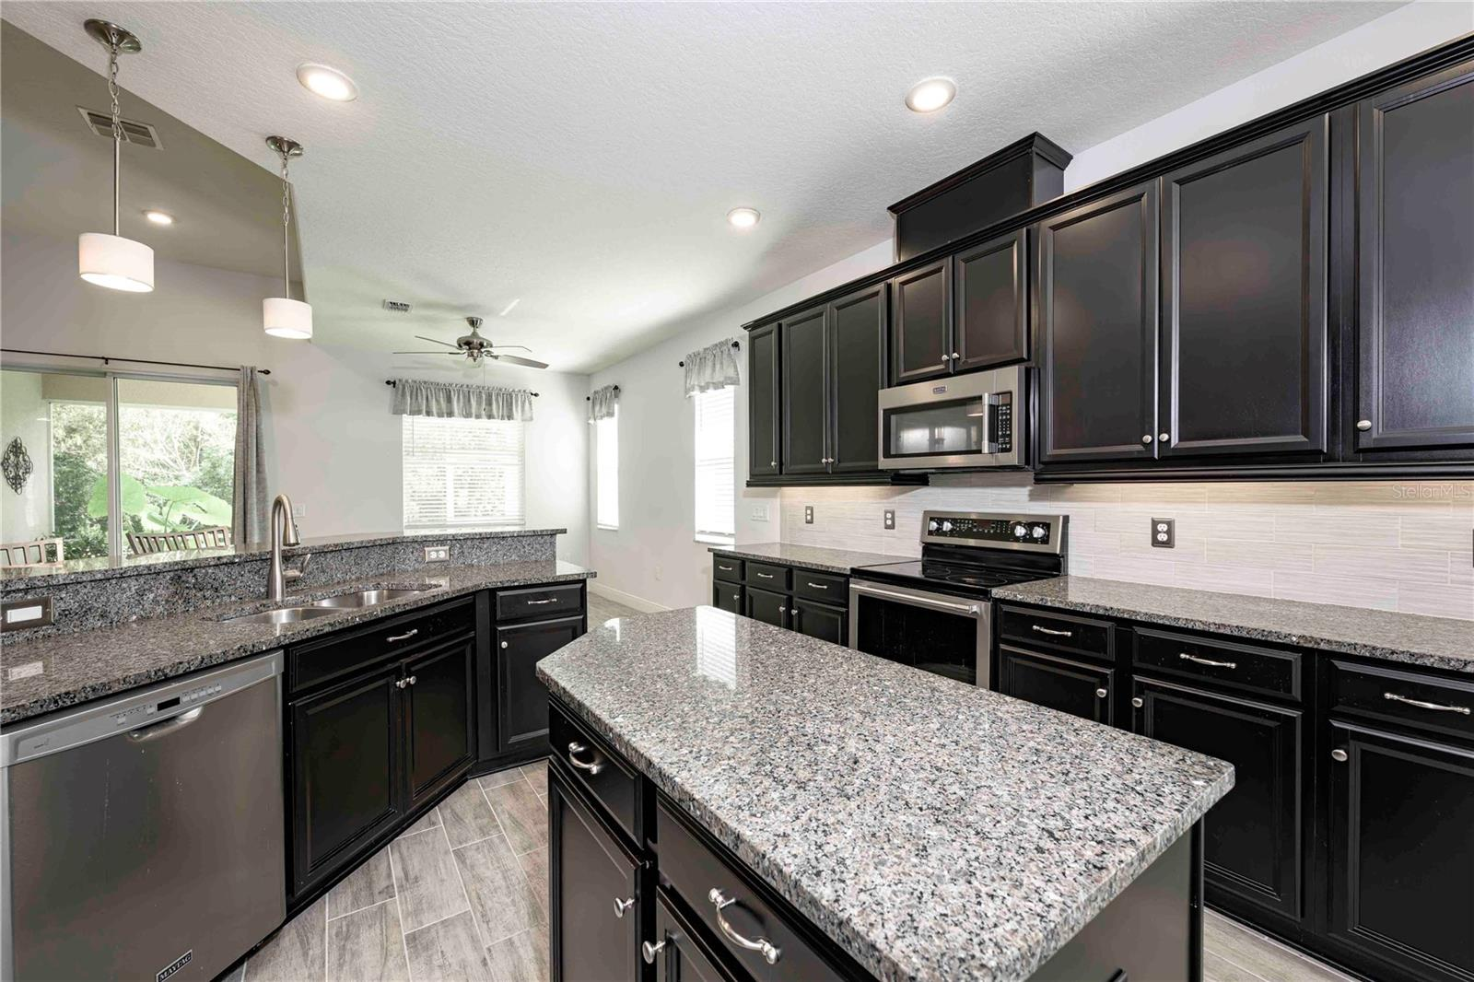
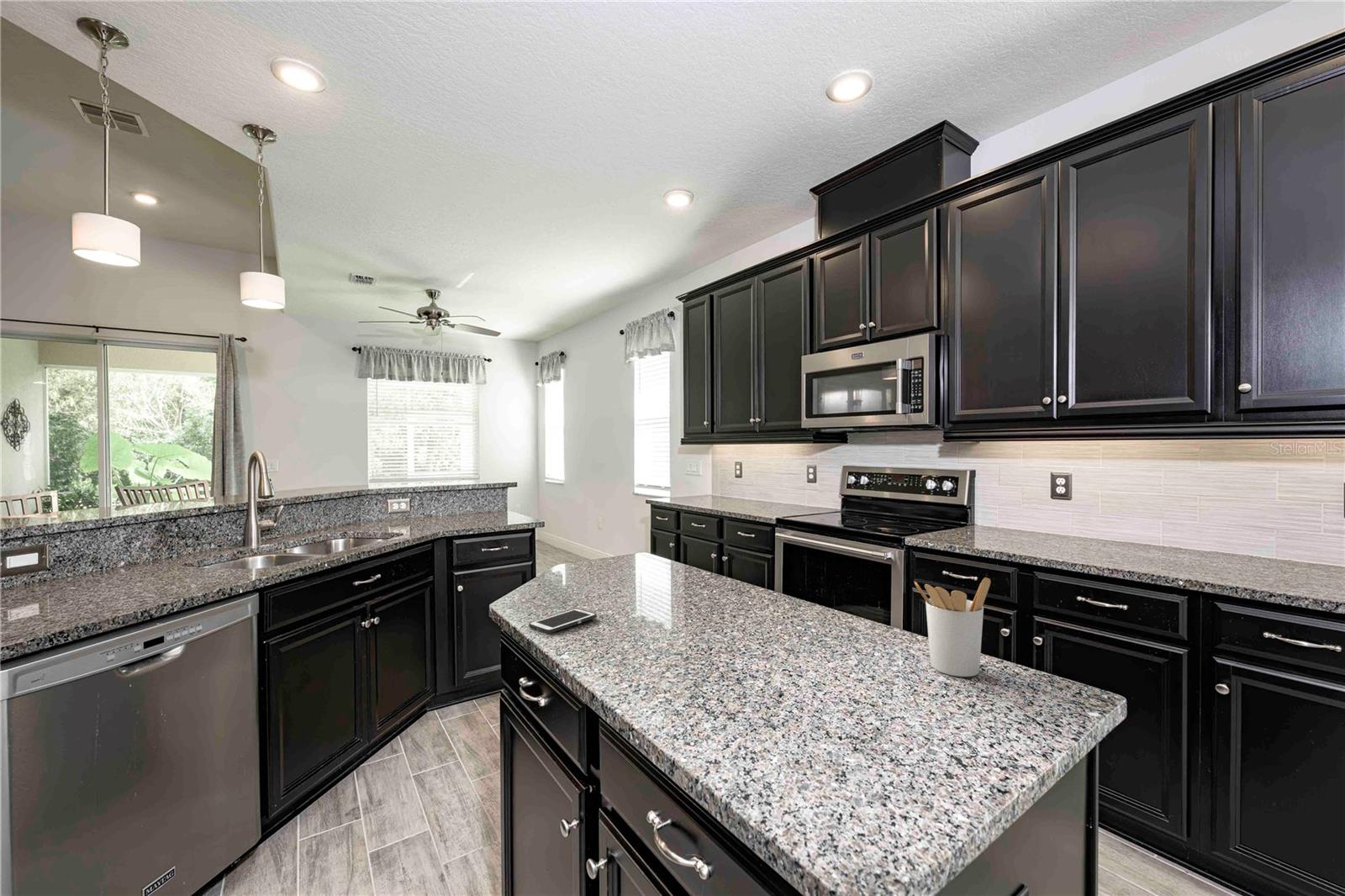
+ cell phone (563, 620)
+ utensil holder (952, 624)
